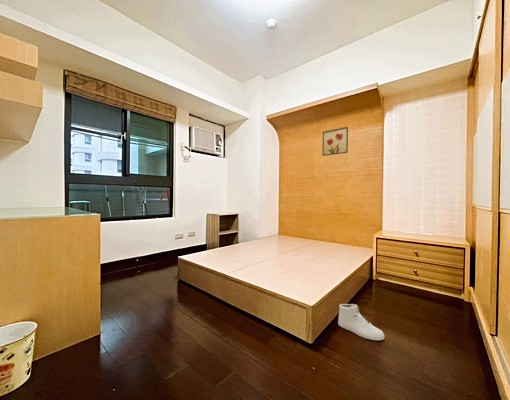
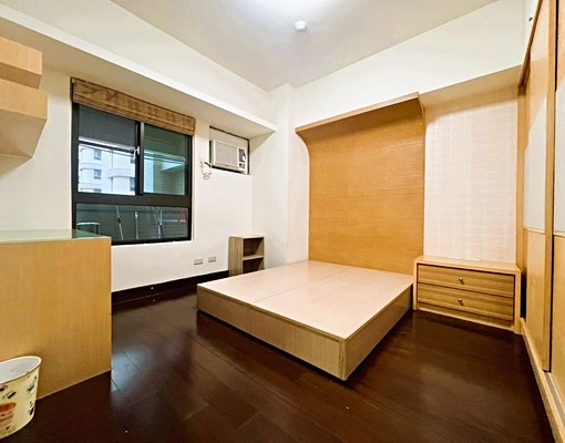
- wall art (334, 142)
- sneaker (359, 319)
